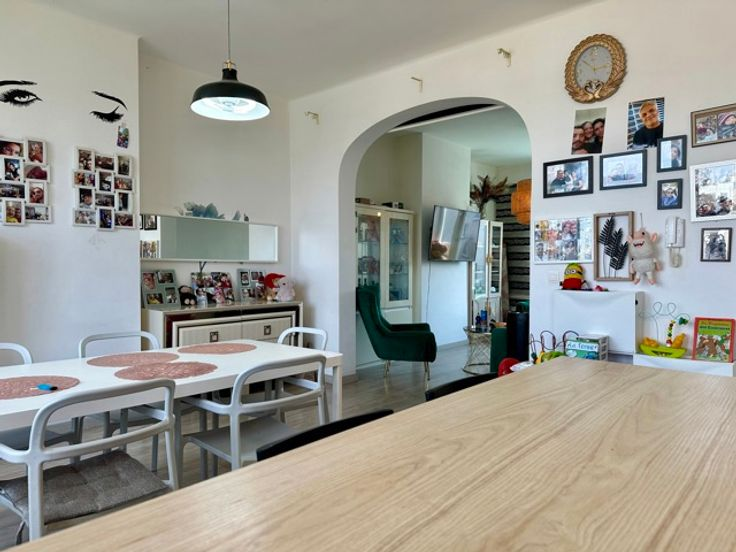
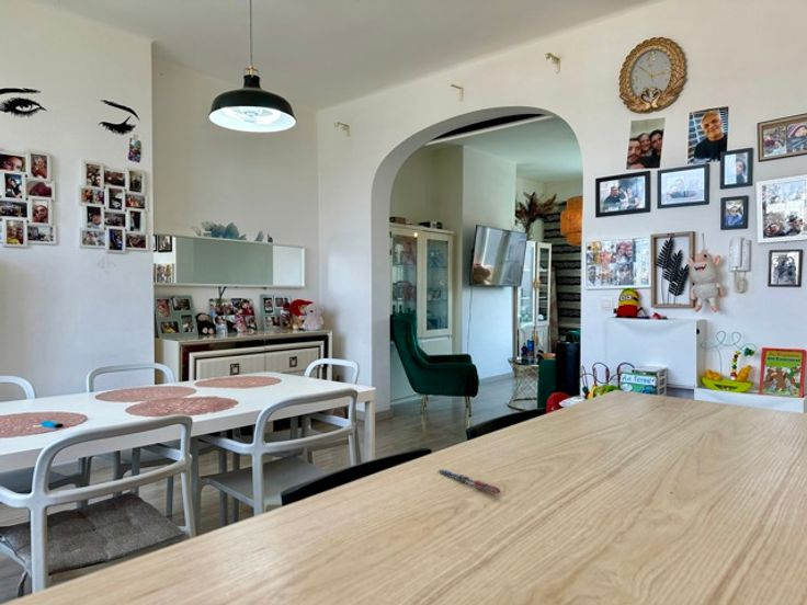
+ pen (467, 478)
